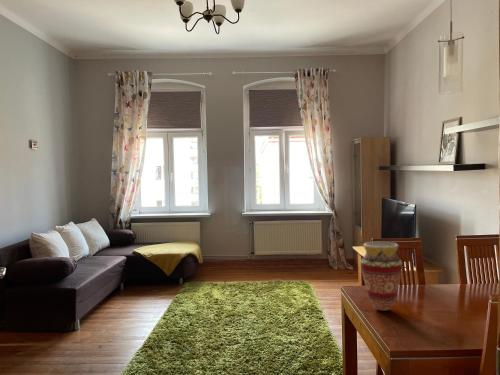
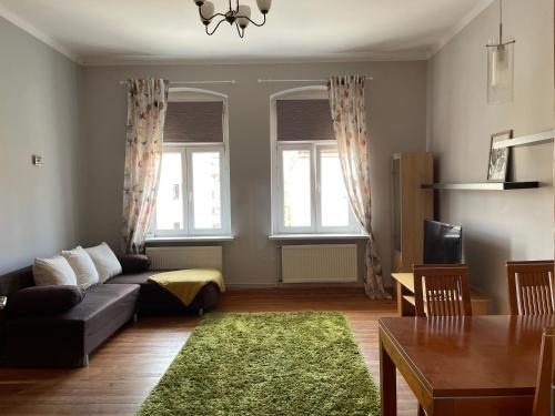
- vase (381, 276)
